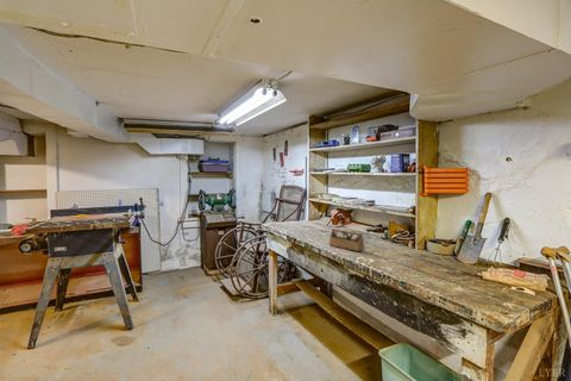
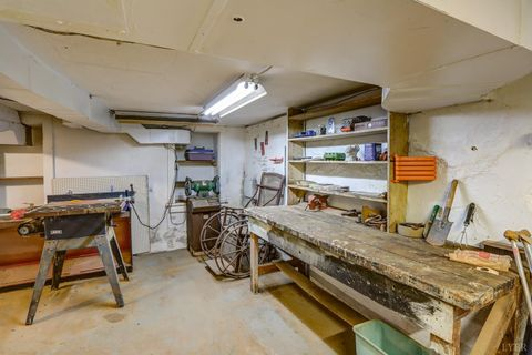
- hand plane (346, 238)
